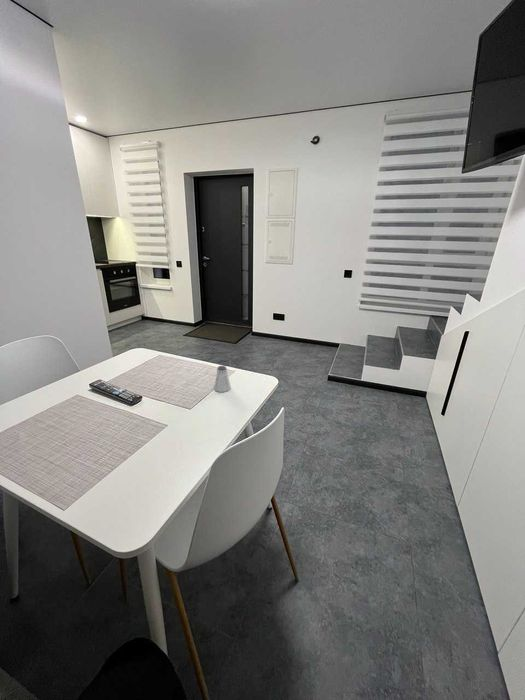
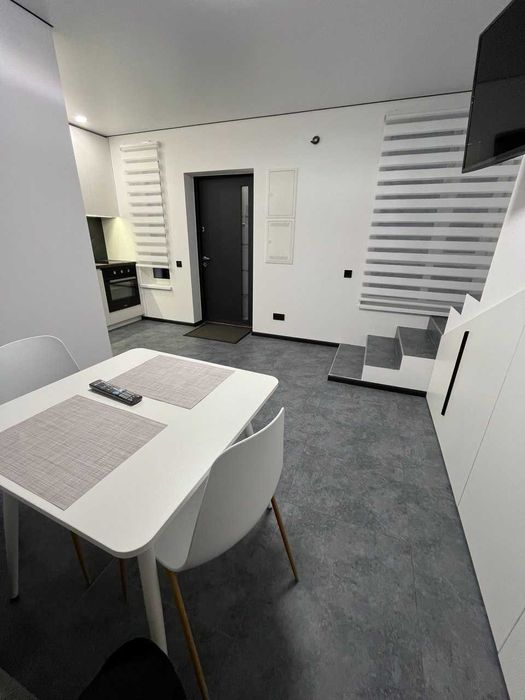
- saltshaker (222, 377)
